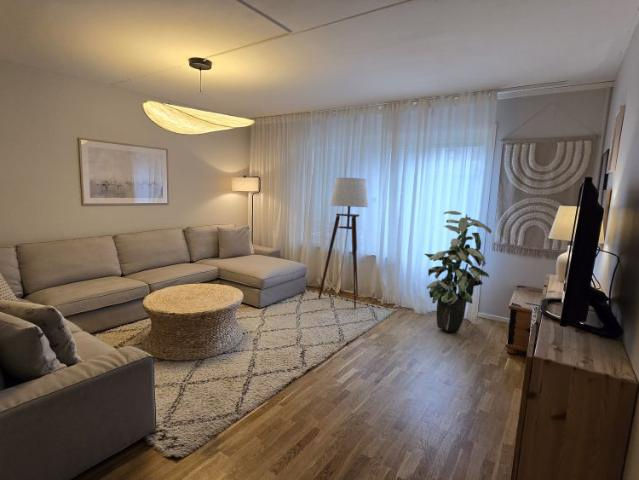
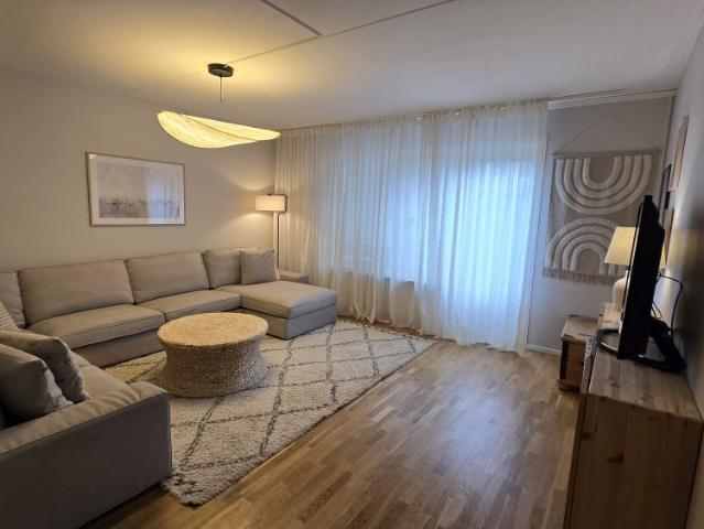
- indoor plant (454, 271)
- floor lamp (346, 239)
